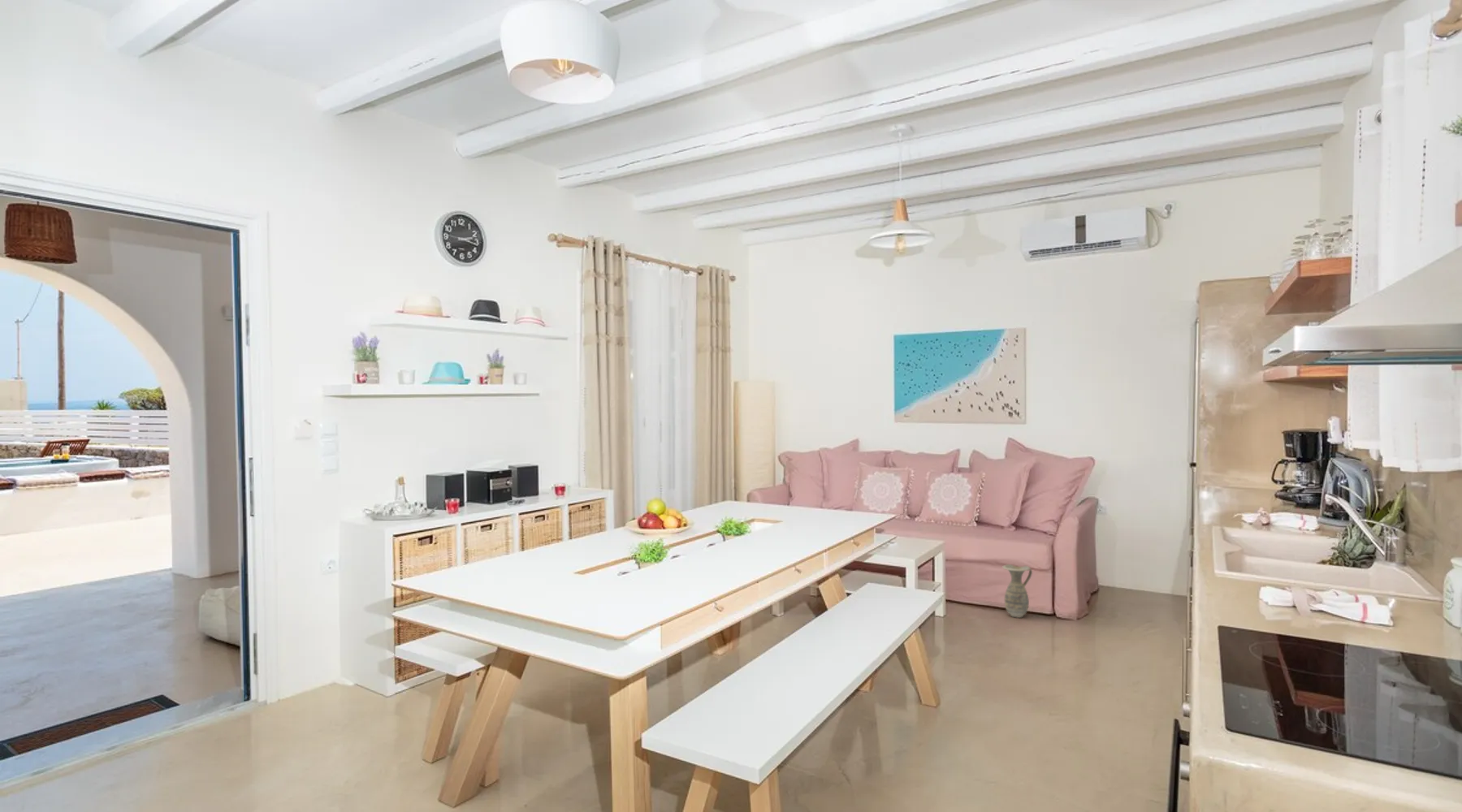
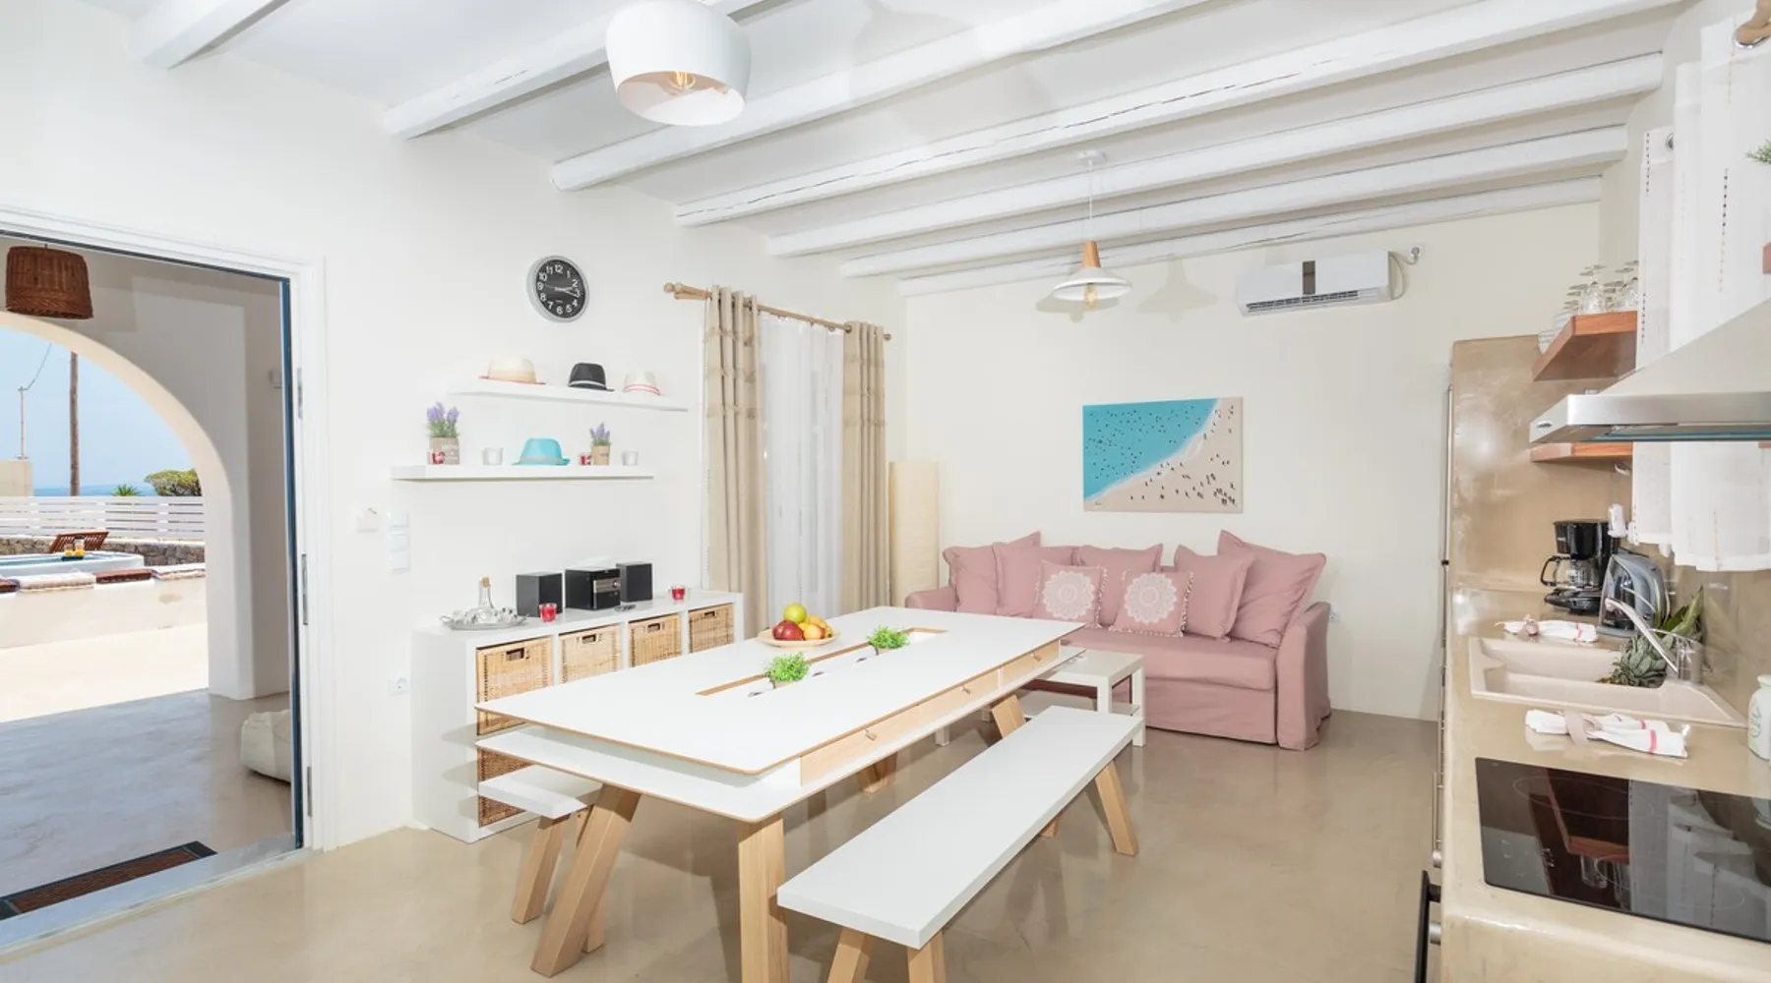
- ceramic jug (1016, 590)
